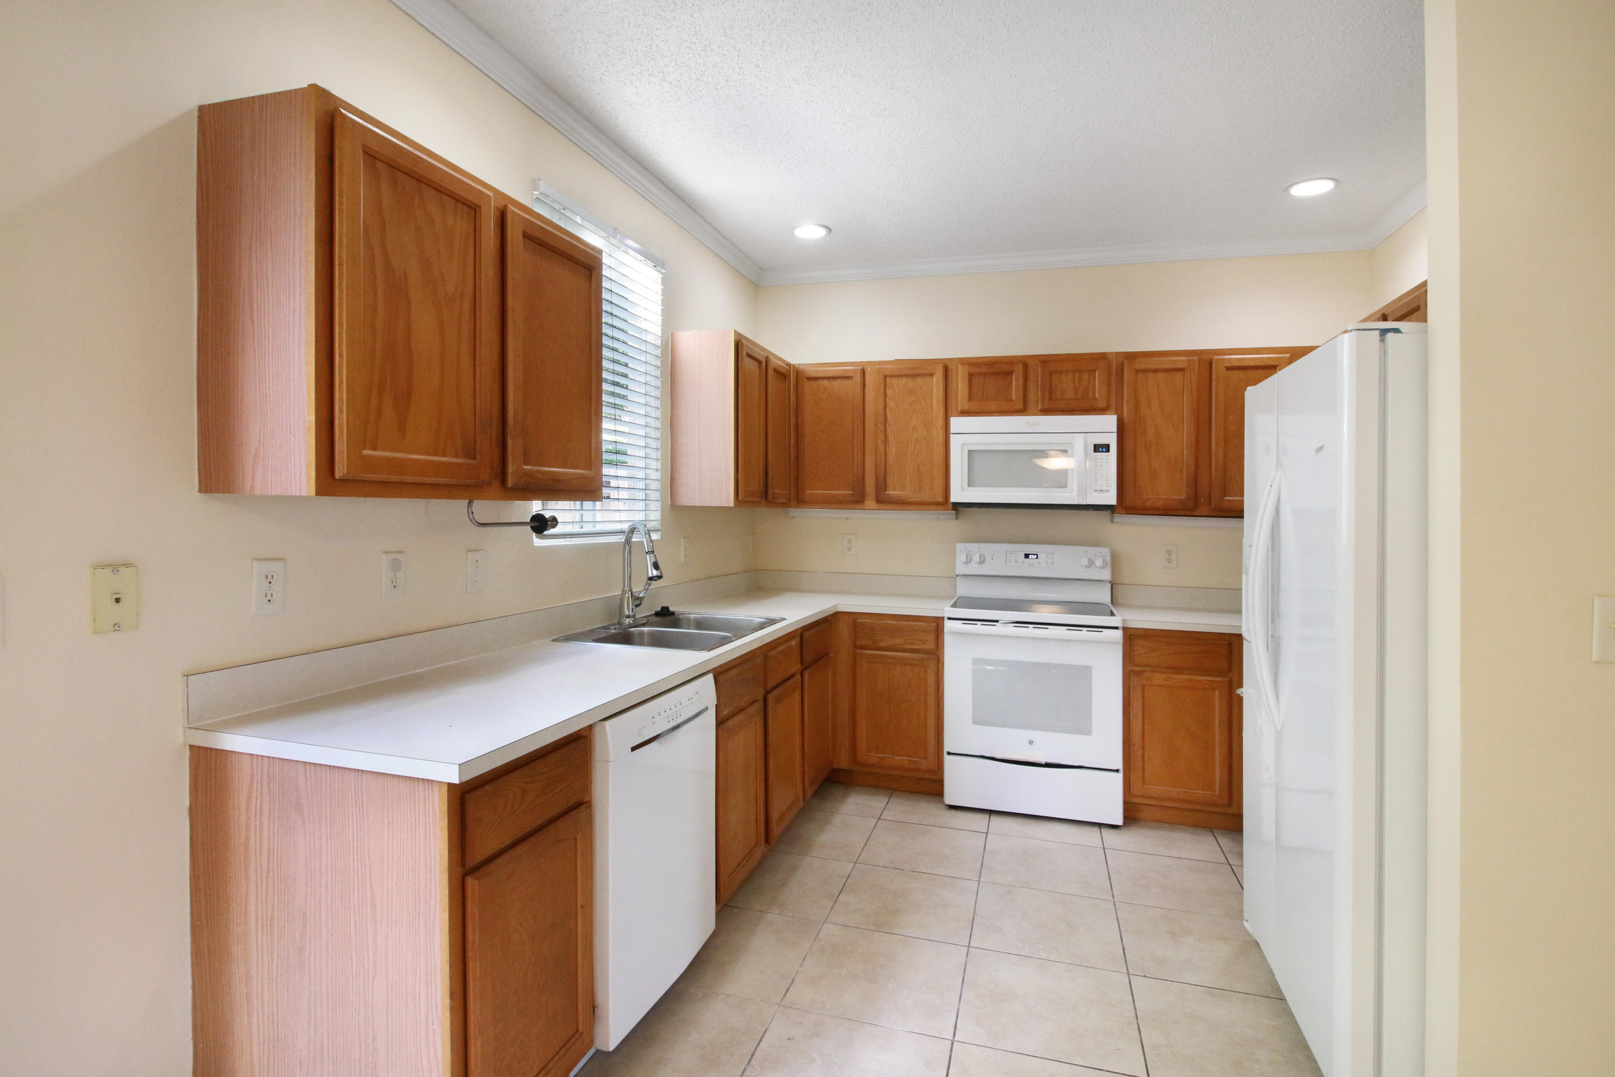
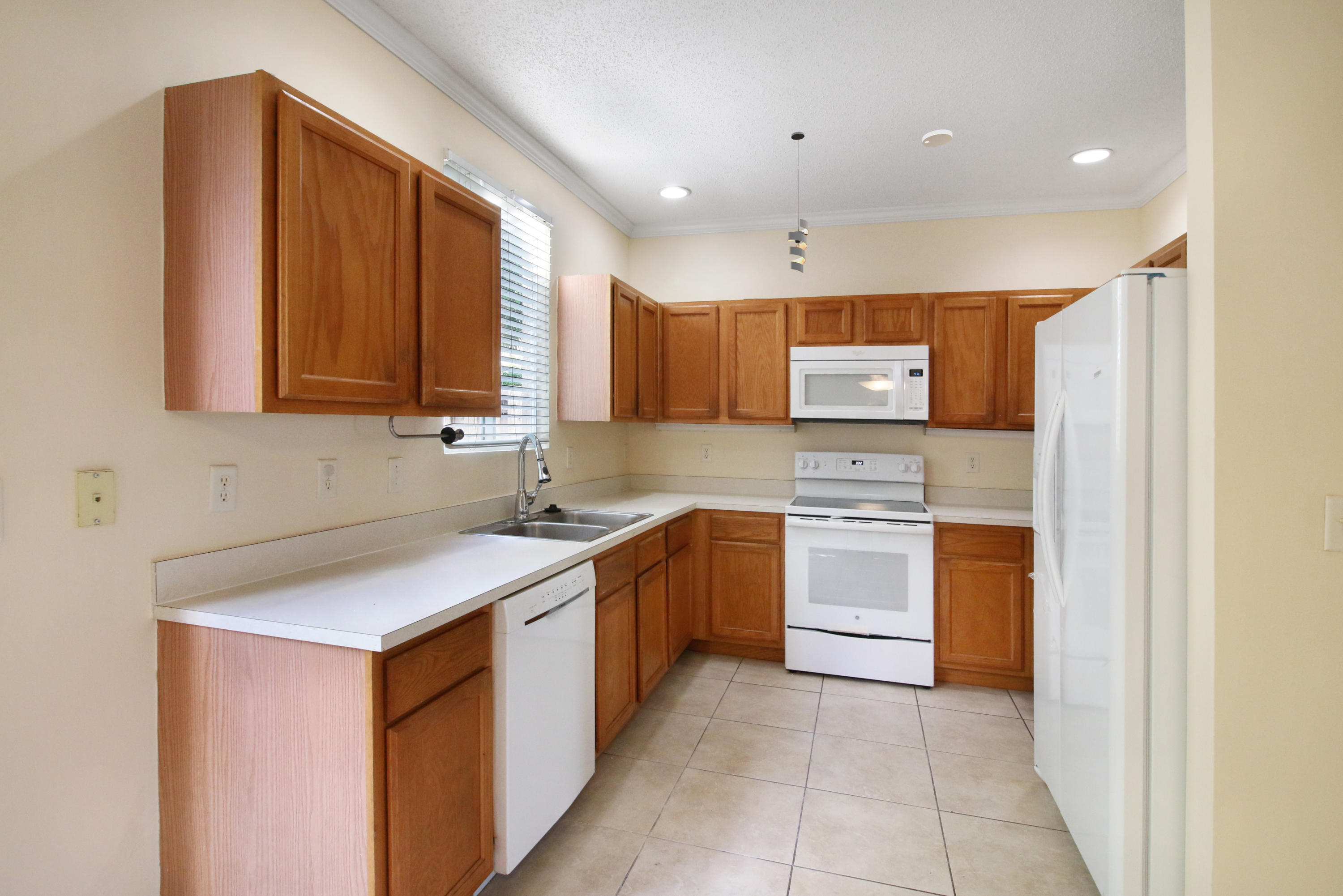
+ pendant light (798, 204)
+ smoke detector (937, 138)
